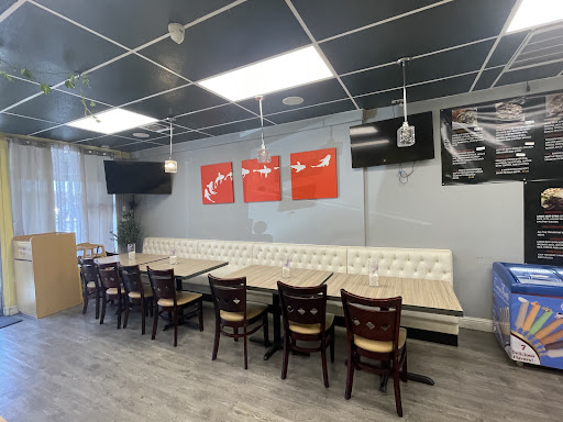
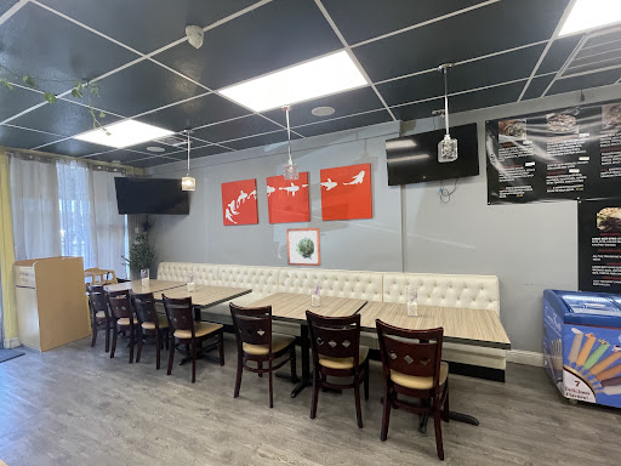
+ wall art (303, 246)
